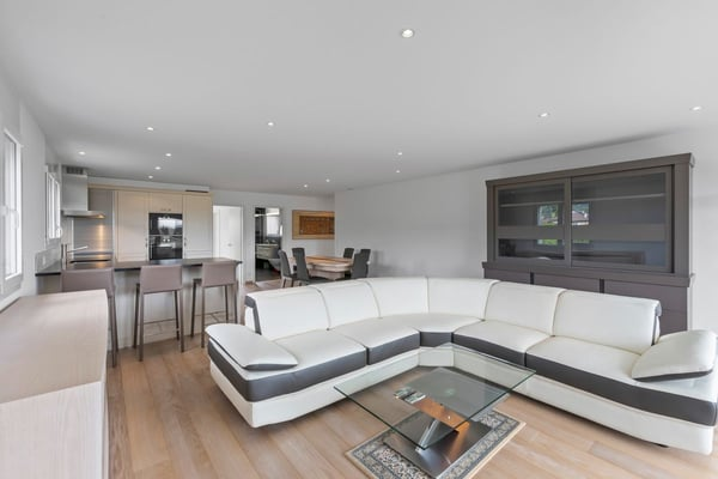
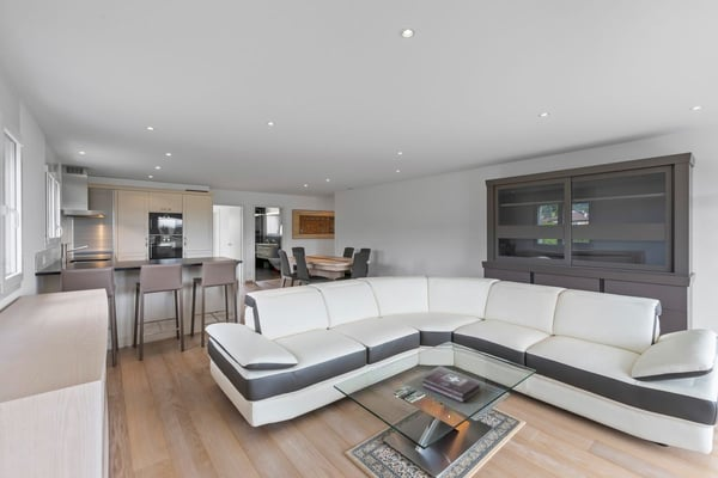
+ first aid kit (450, 384)
